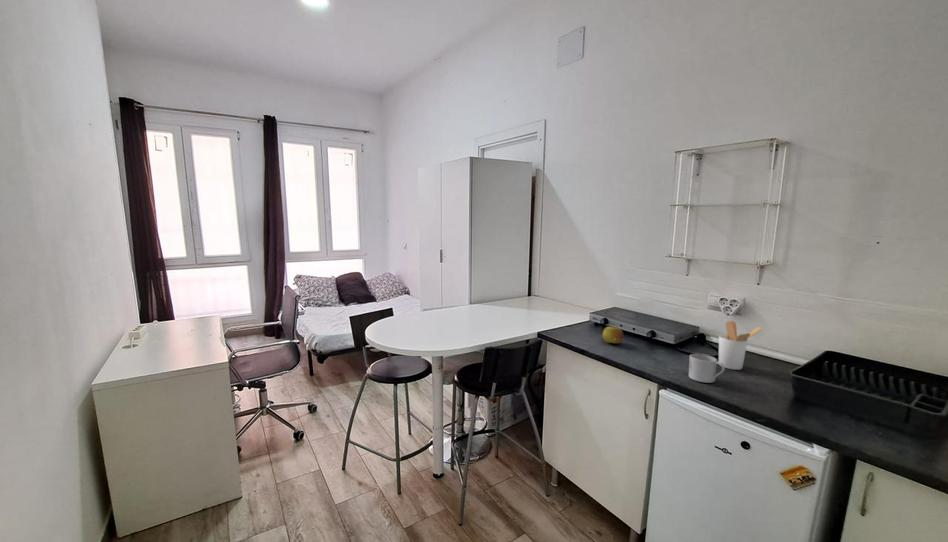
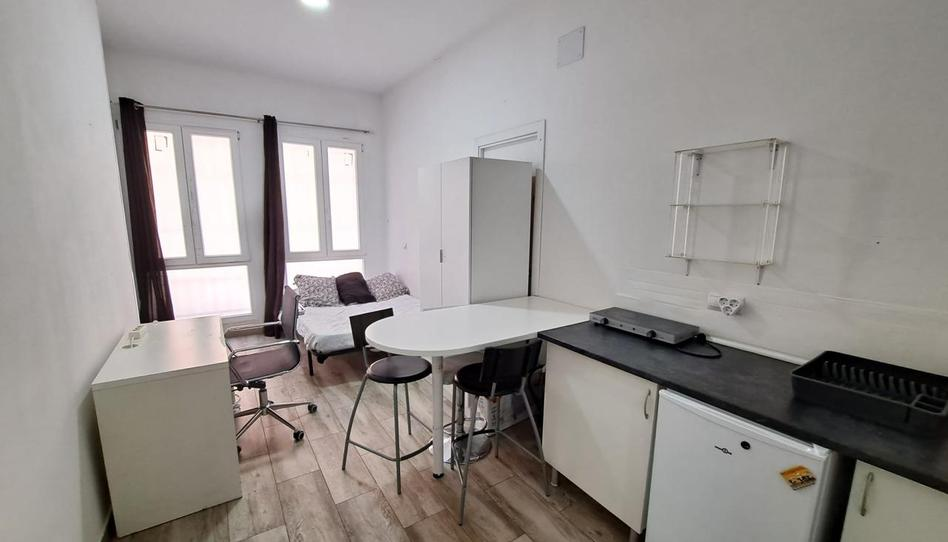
- utensil holder (739, 345)
- mug (706, 369)
- fruit (613, 335)
